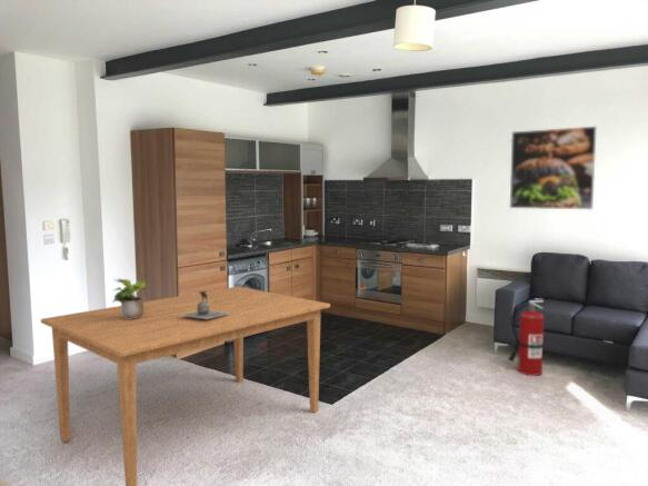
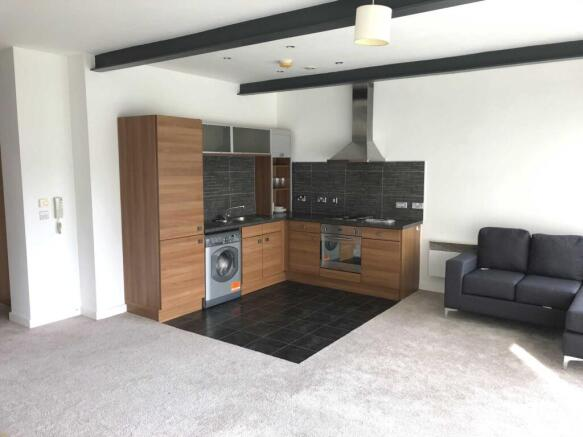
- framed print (550, 169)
- decorative vase (205, 304)
- fire extinguisher (526, 336)
- potted plant (129, 296)
- dining table (191, 349)
